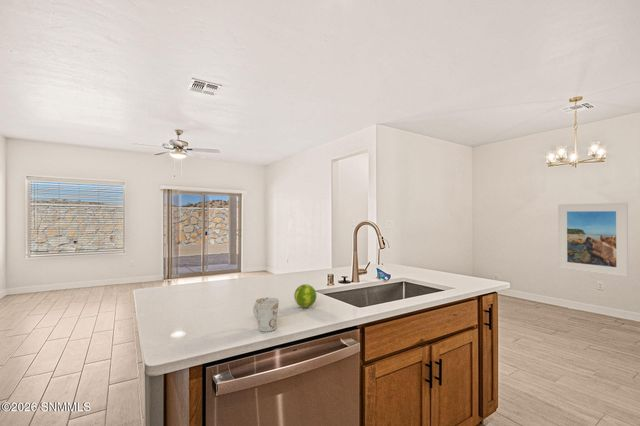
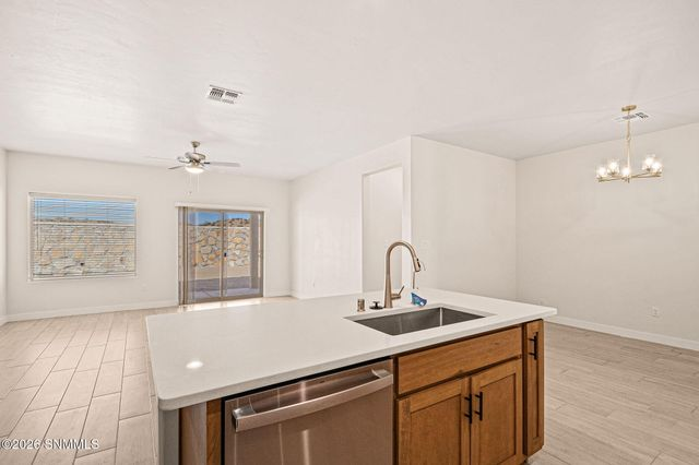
- mug (263, 313)
- fruit (305, 295)
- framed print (590, 237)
